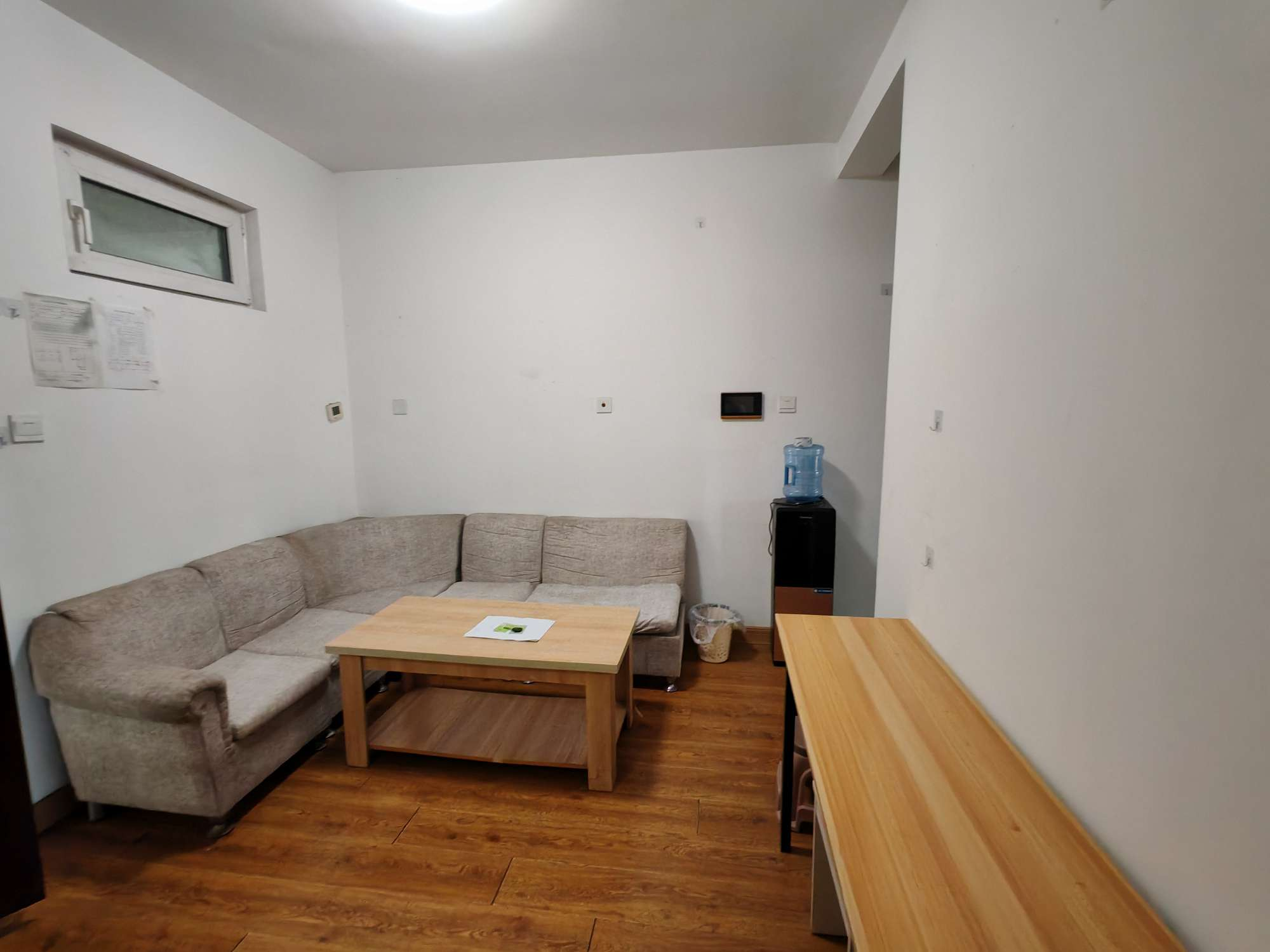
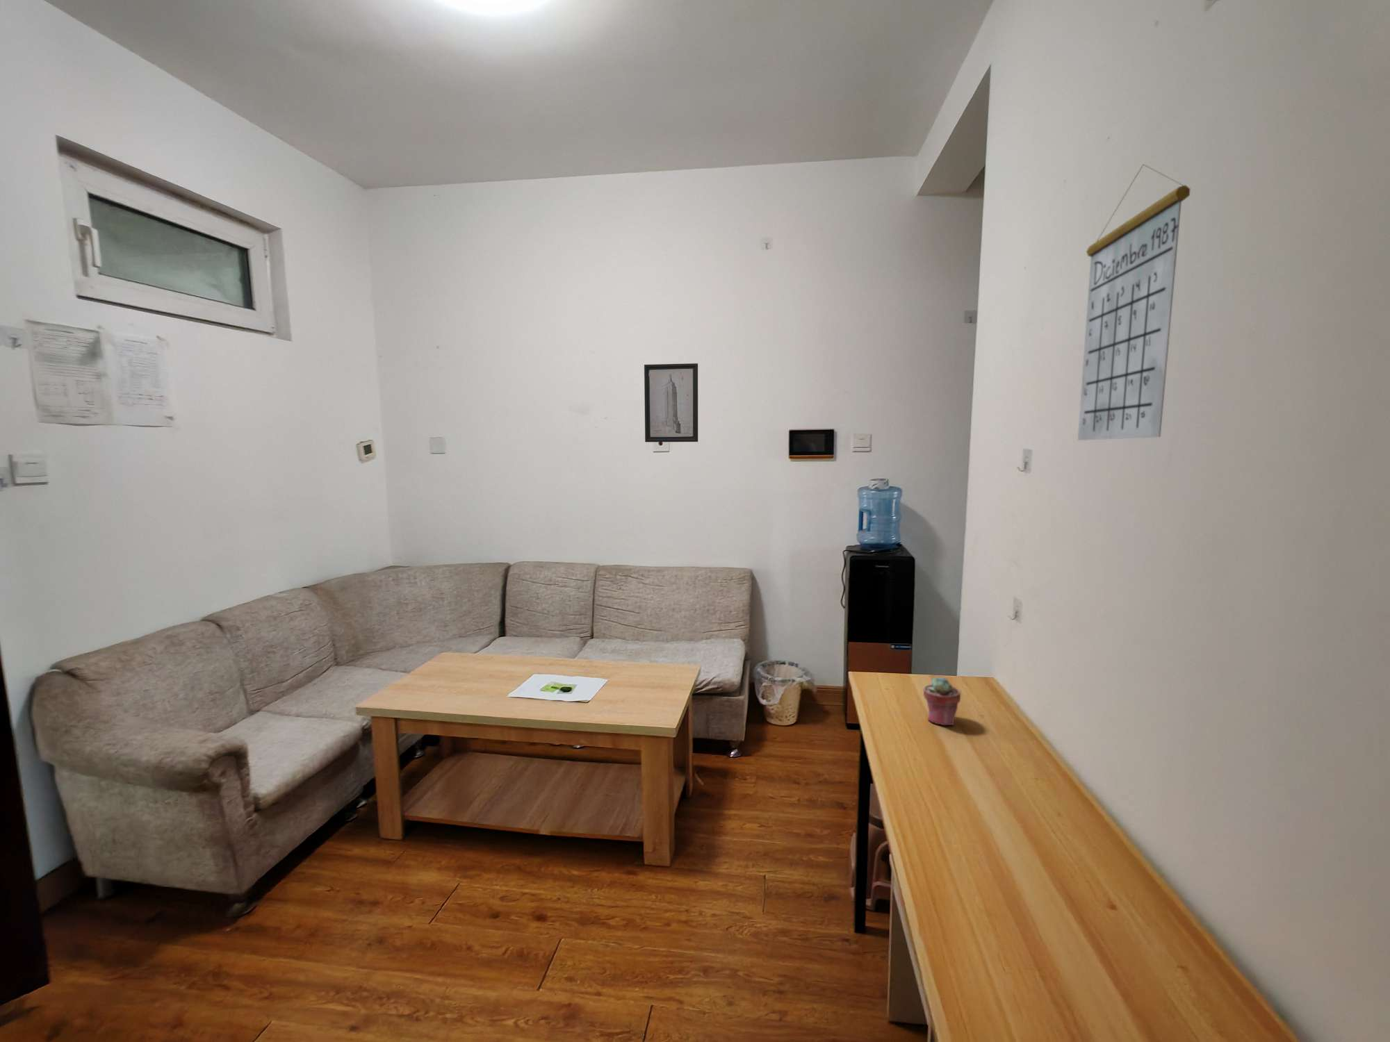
+ potted succulent (941, 698)
+ calendar (1125, 305)
+ wall art (671, 403)
